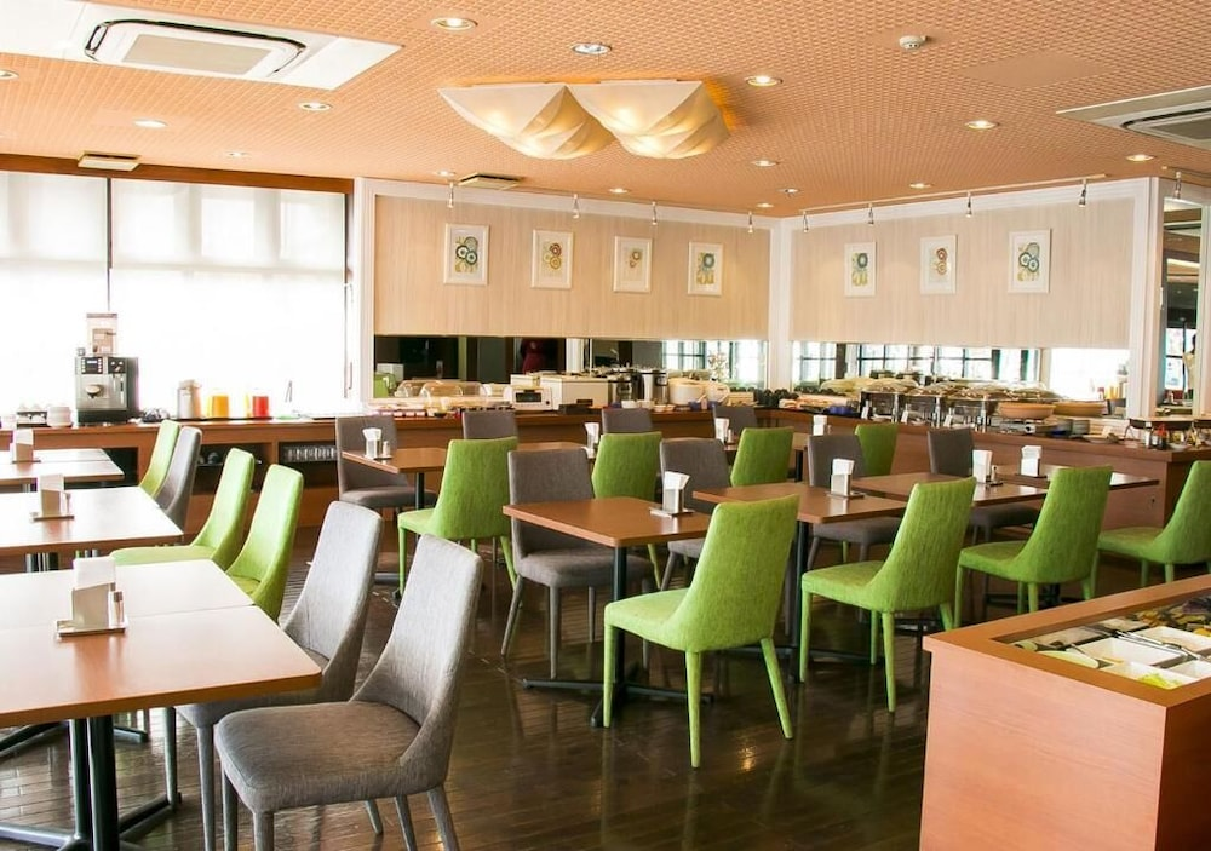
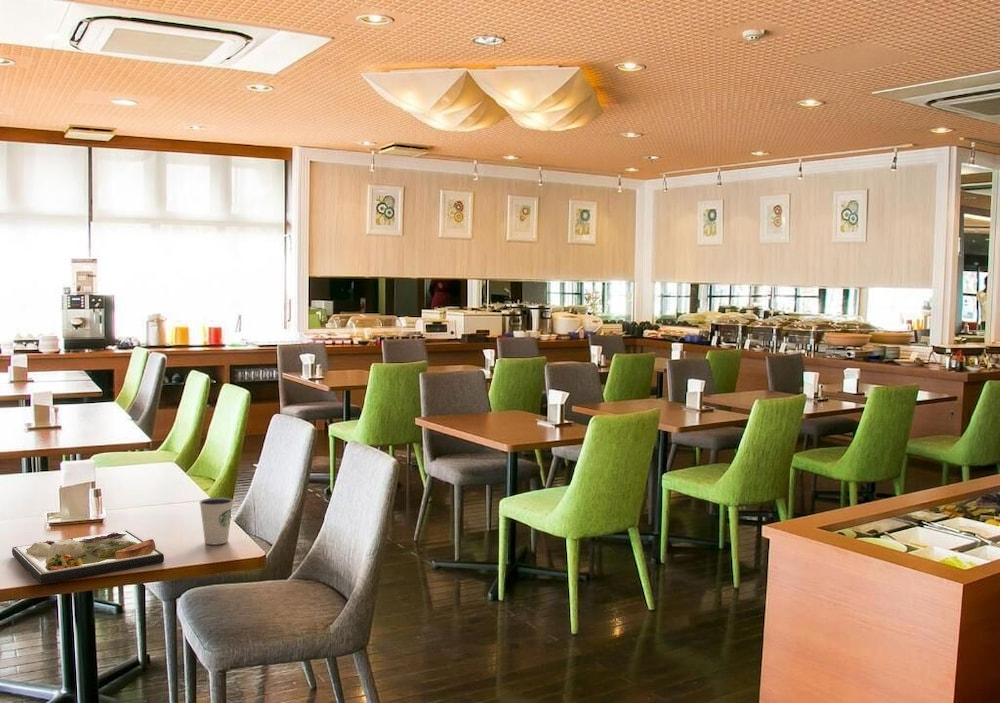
+ dixie cup (216, 521)
+ dinner plate (87, 548)
